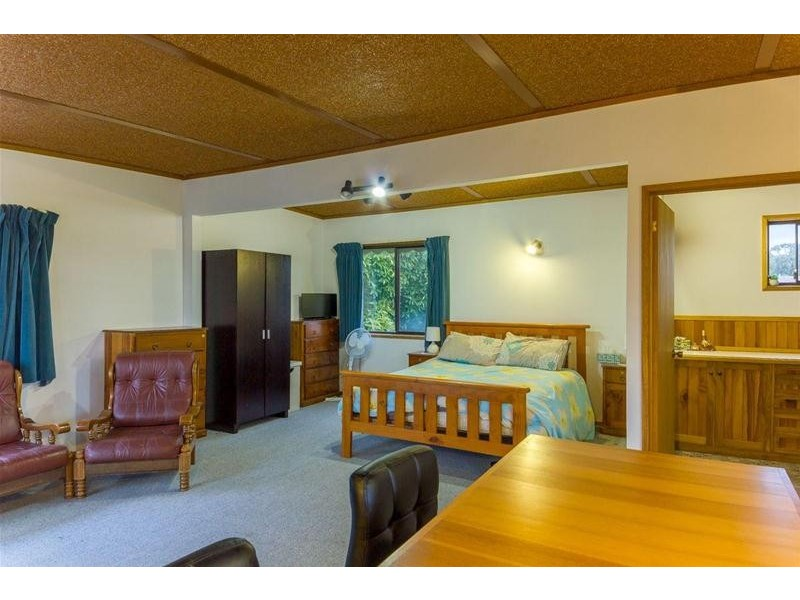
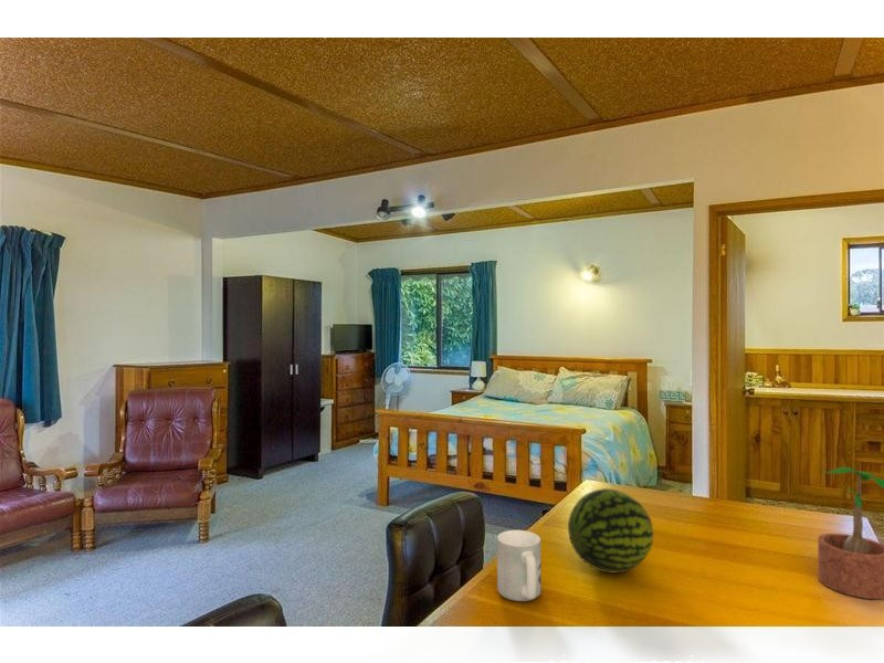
+ fruit (608, 529)
+ mug (523, 567)
+ potted plant (857, 526)
